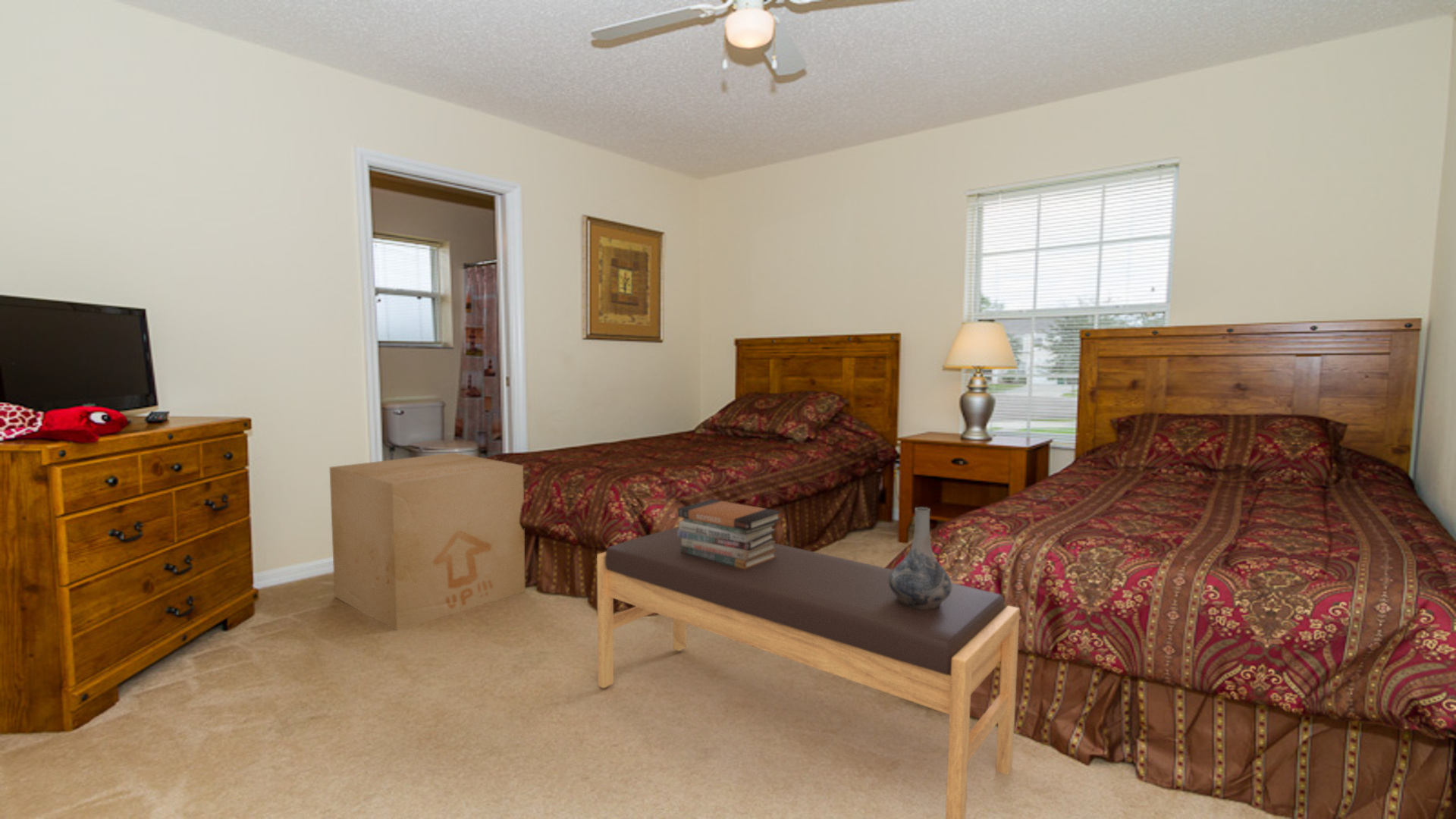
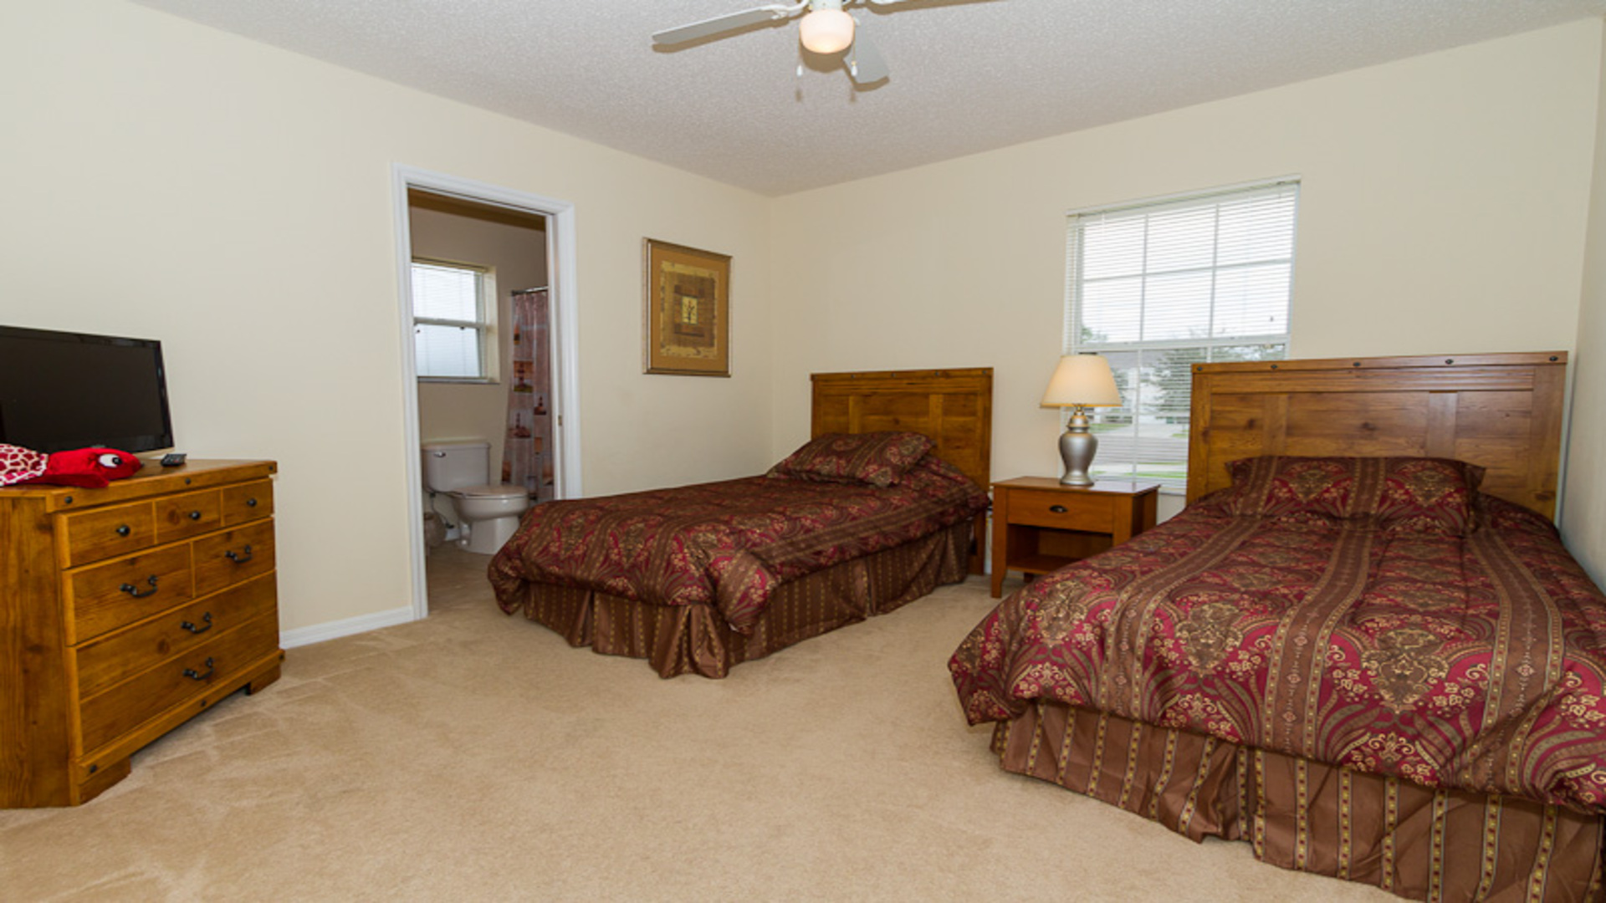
- bench (784, 645)
- decorative vase (921, 554)
- book stack (727, 532)
- cardboard box (429, 530)
